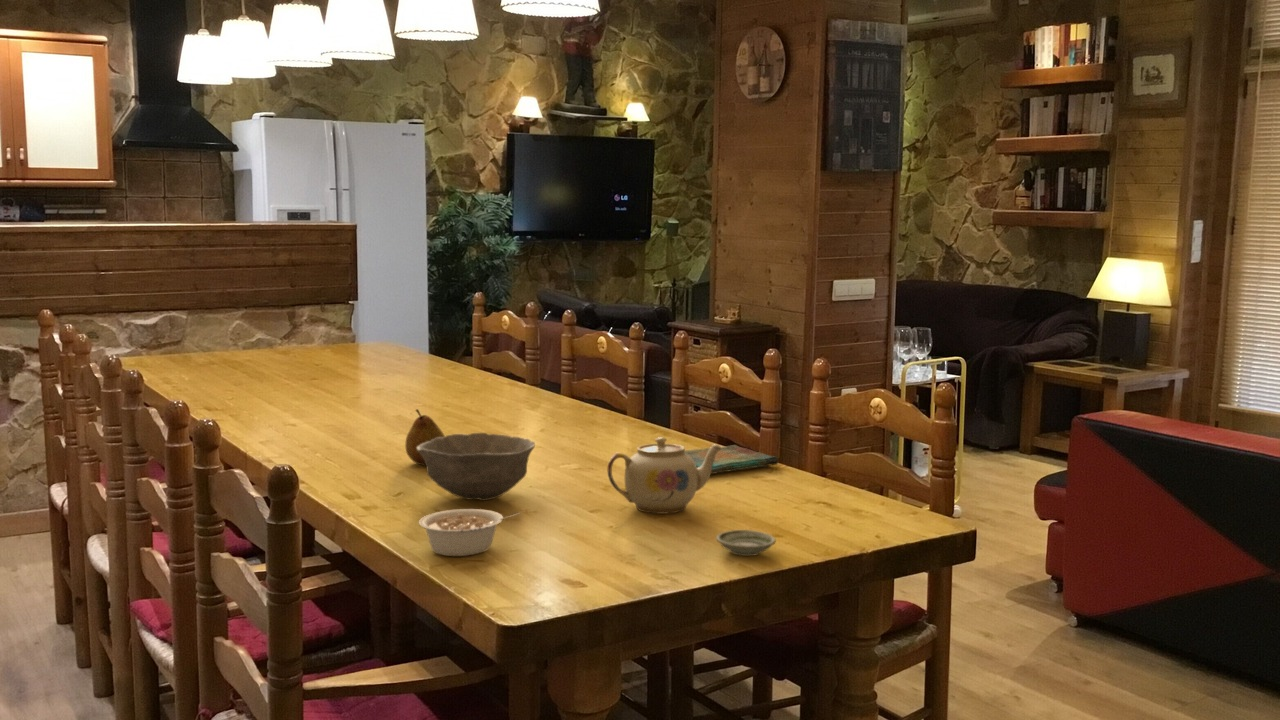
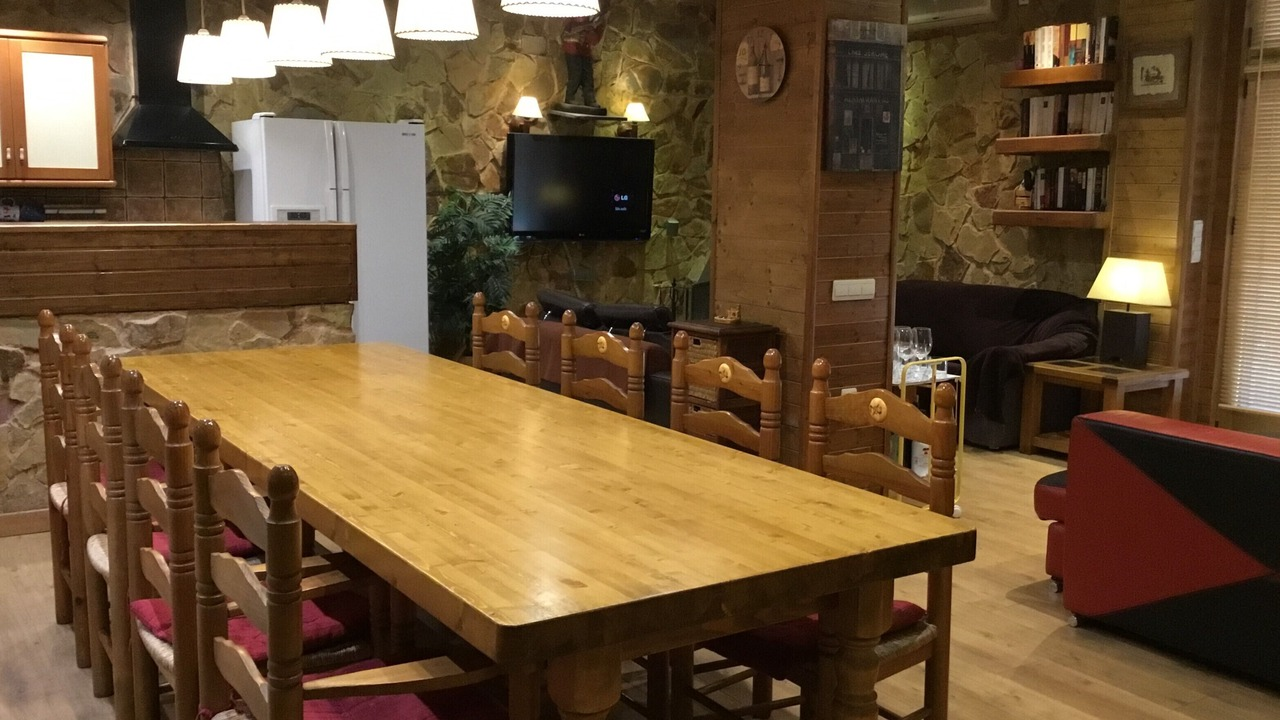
- saucer (745, 544)
- fruit (426, 435)
- dish towel (714, 459)
- legume (464, 530)
- bowl (476, 469)
- teapot (664, 472)
